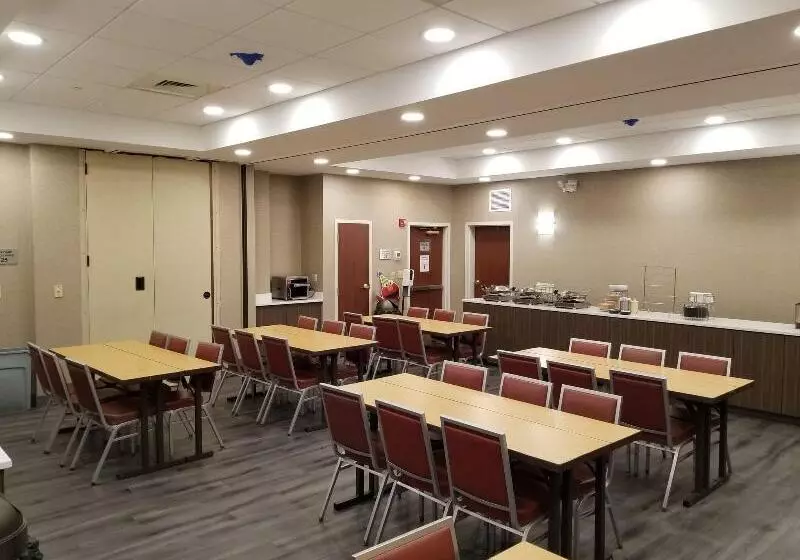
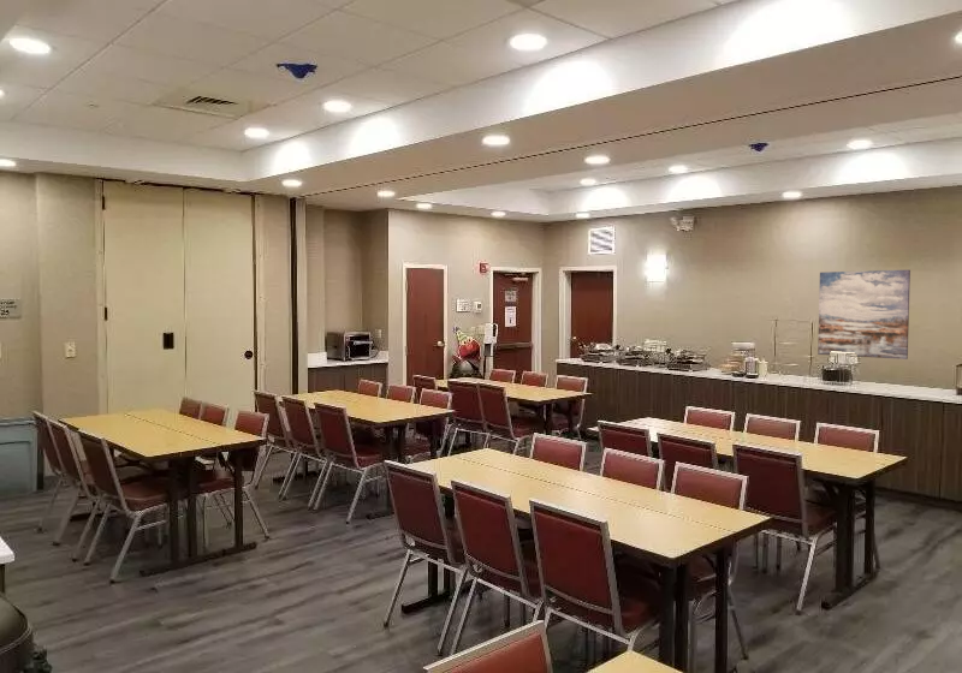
+ wall art (861, 314)
